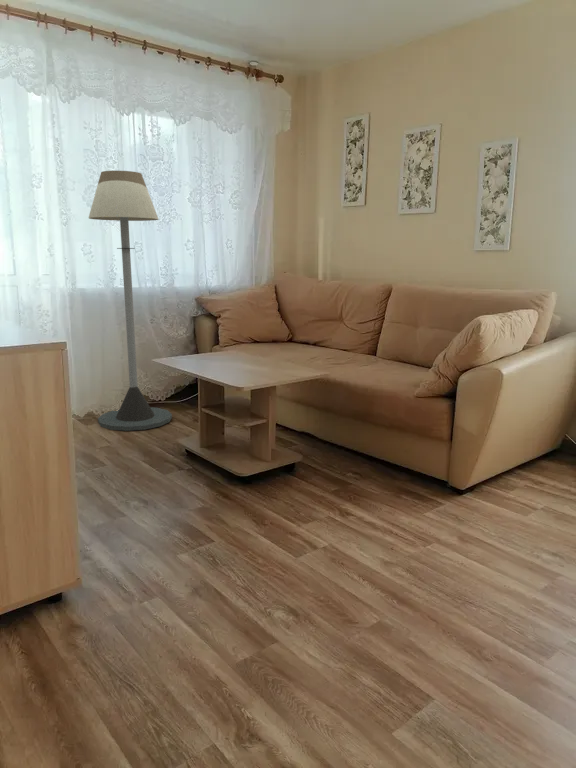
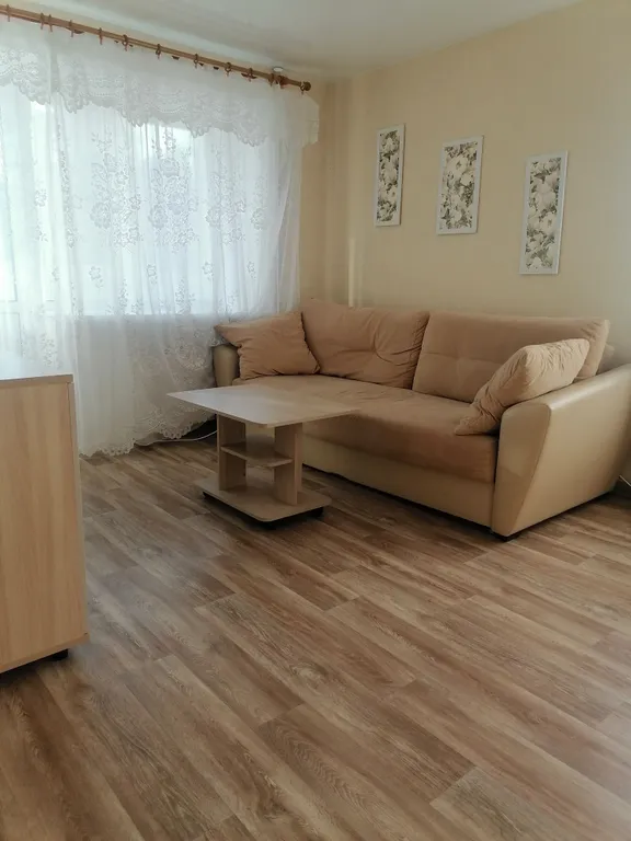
- floor lamp (128, 302)
